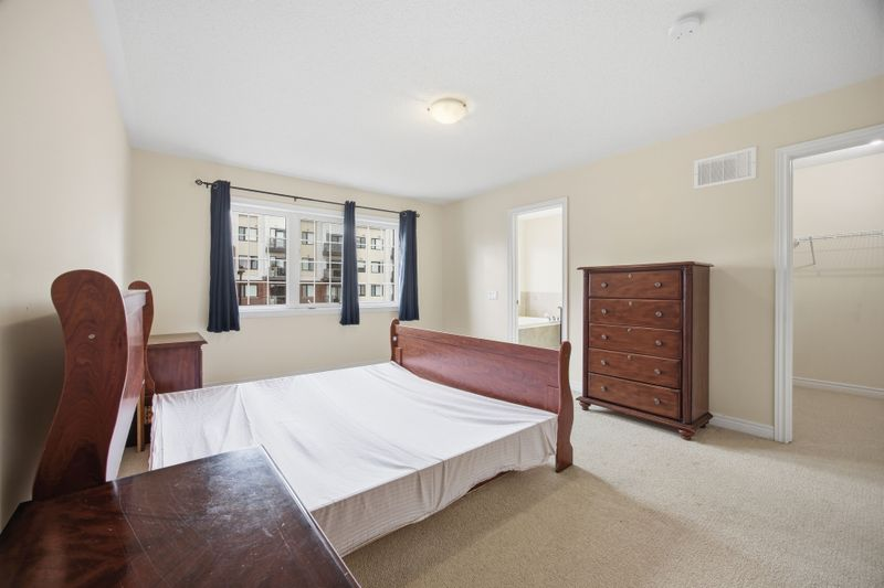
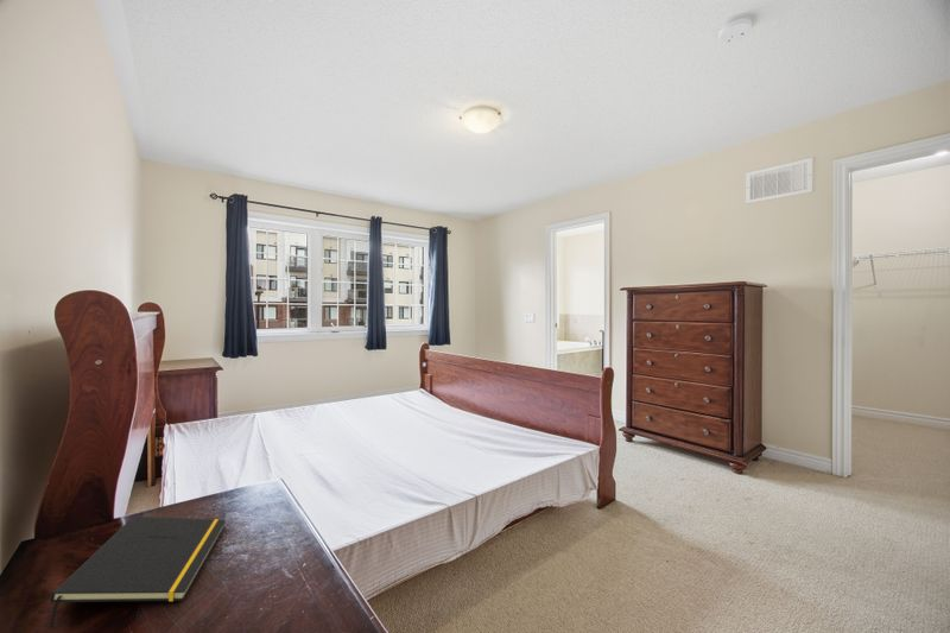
+ notepad (154, 552)
